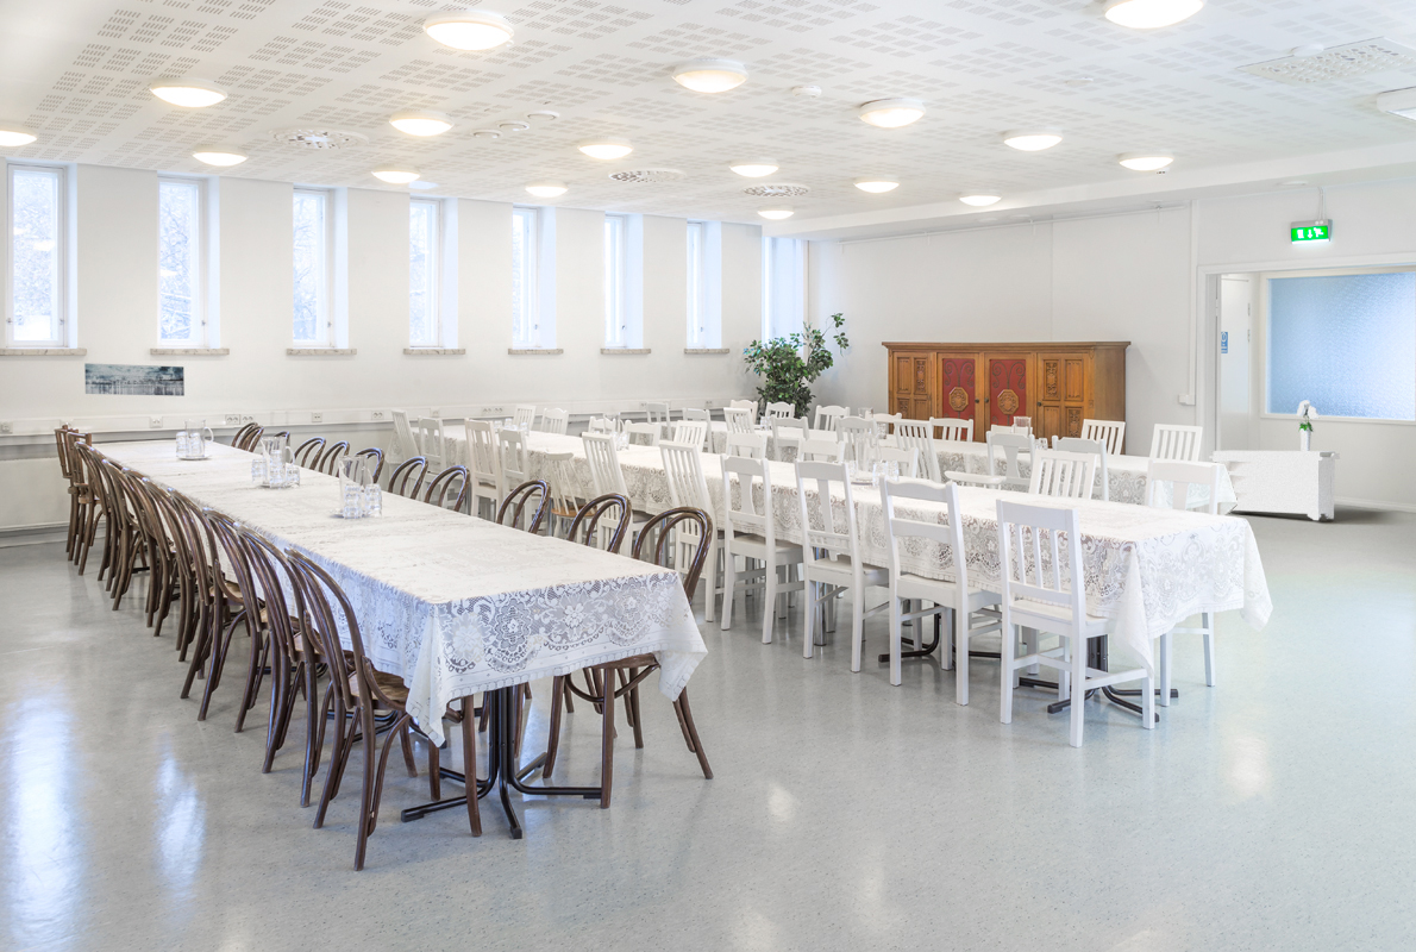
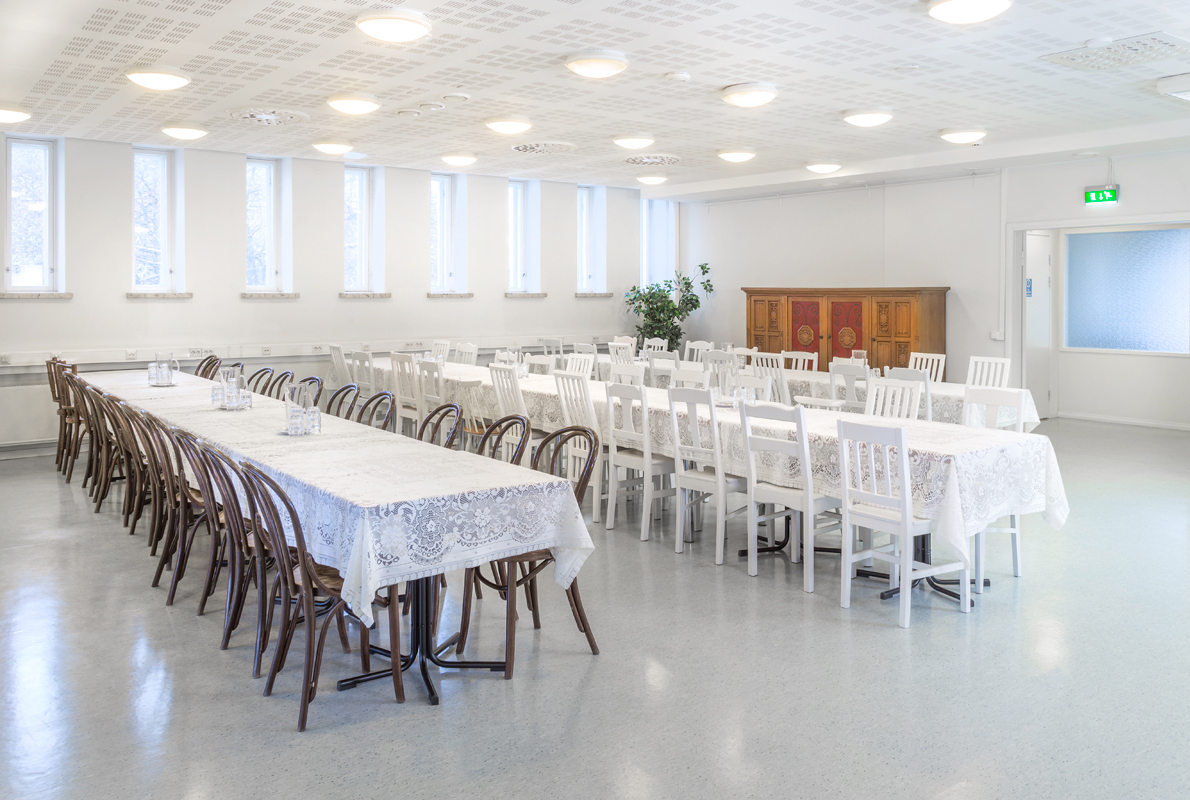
- wall art (134, 380)
- bench (1272, 483)
- bouquet (1307, 425)
